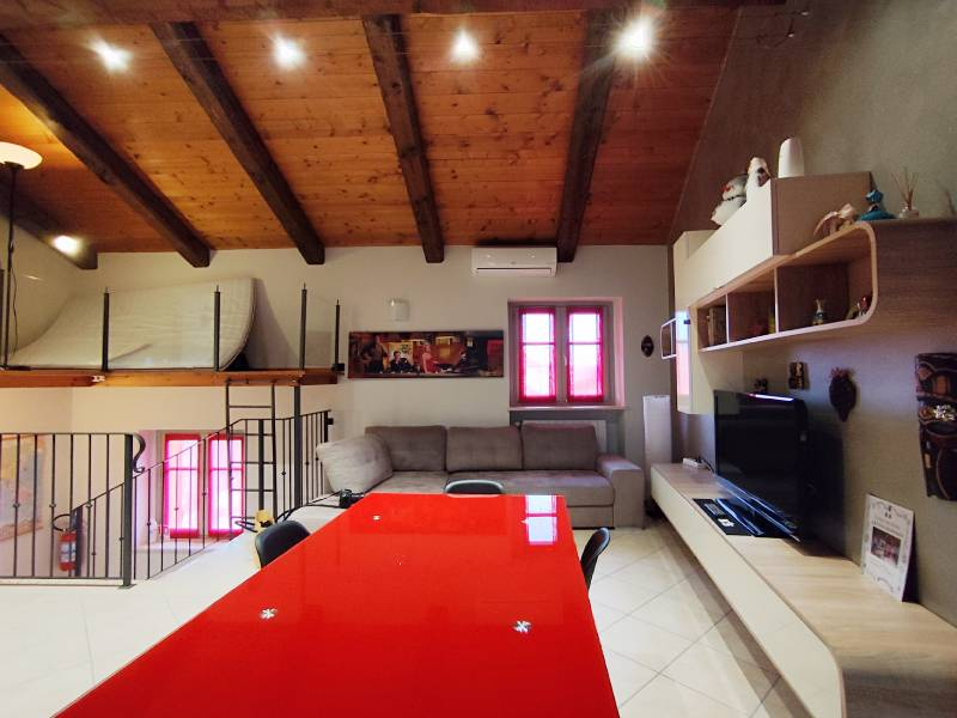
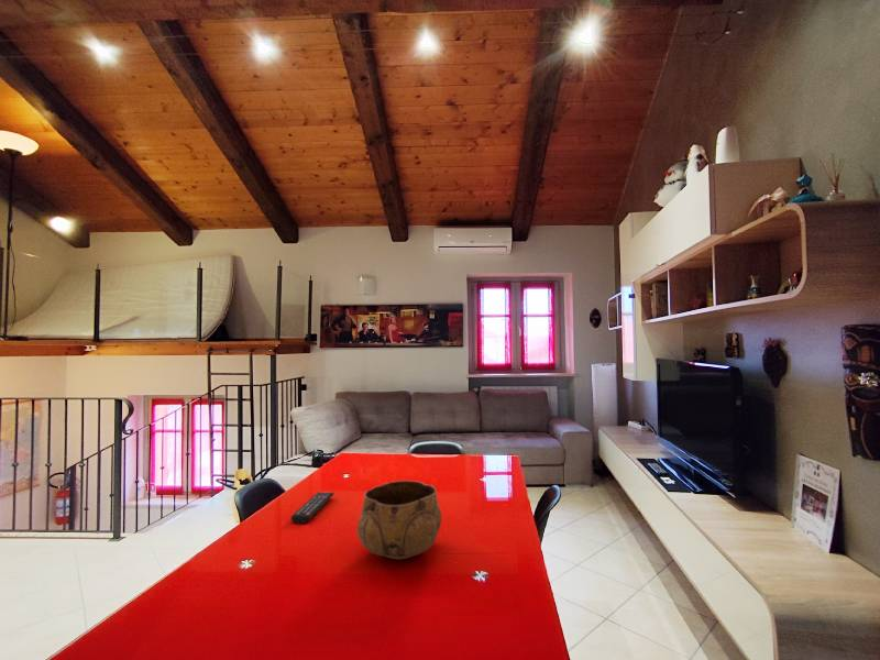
+ remote control (314, 505)
+ decorative bowl (400, 520)
